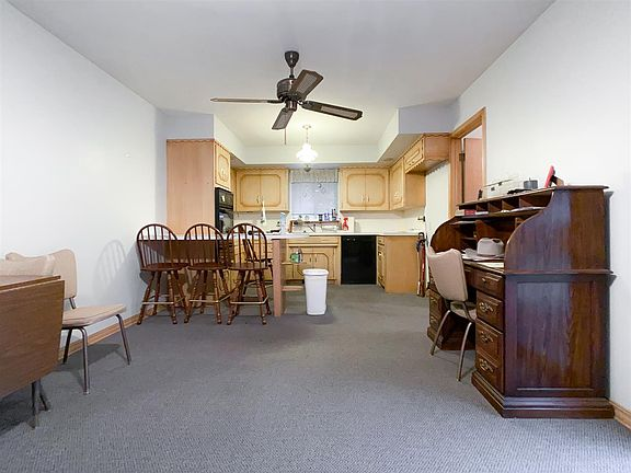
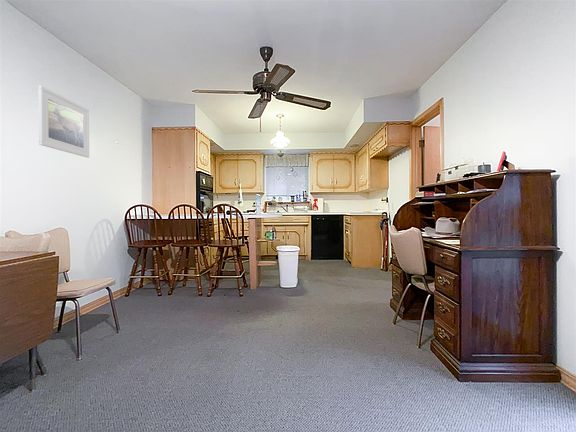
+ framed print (66, 125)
